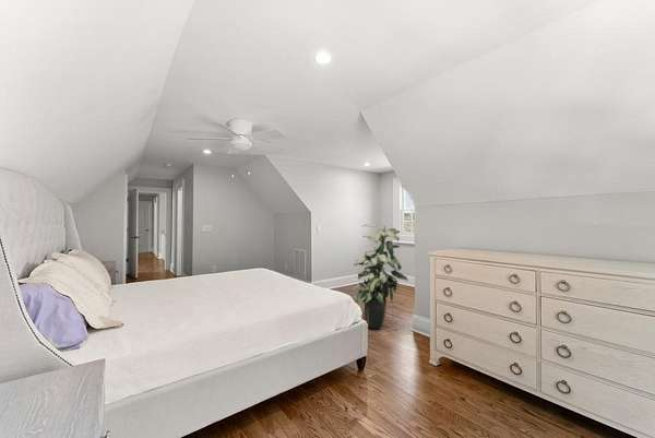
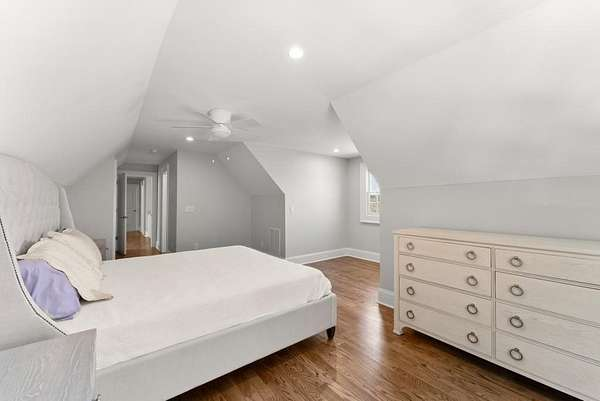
- indoor plant (376, 274)
